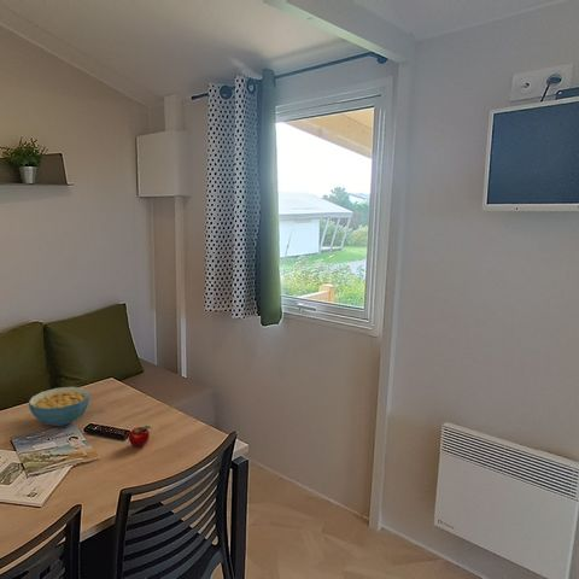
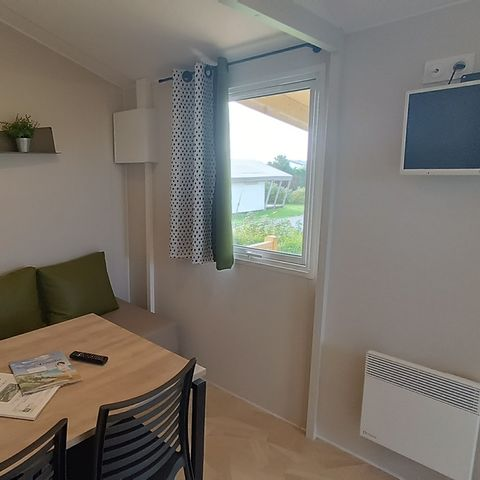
- apple (141, 435)
- cereal bowl (60, 409)
